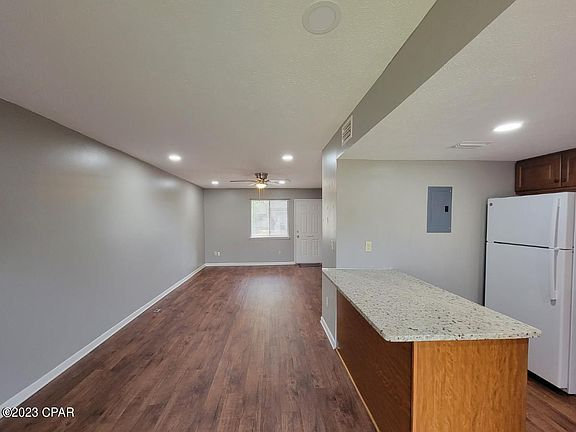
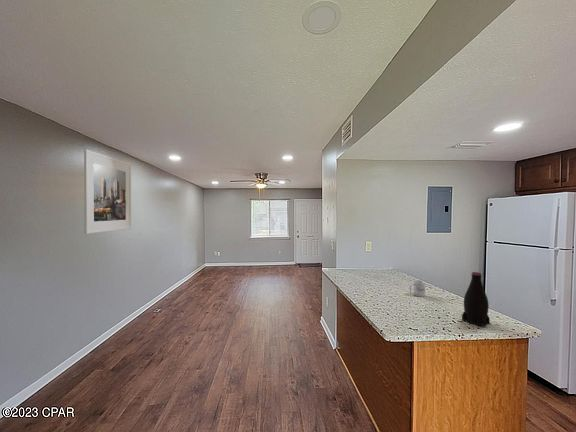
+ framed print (110, 194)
+ bottle (476, 297)
+ mug (416, 288)
